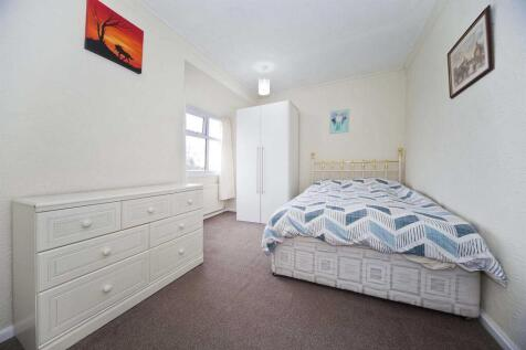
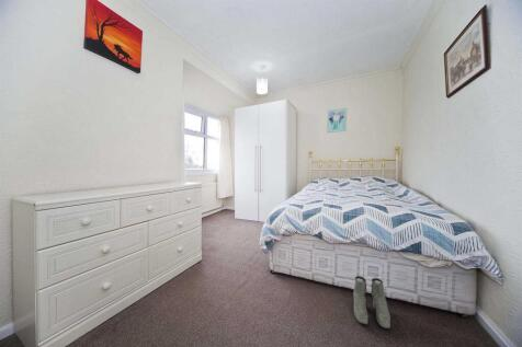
+ boots (373, 298)
